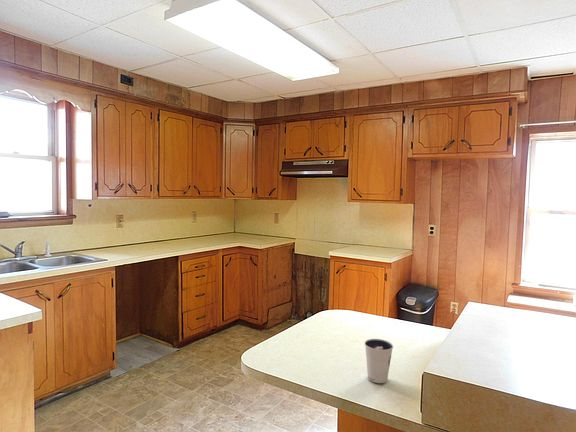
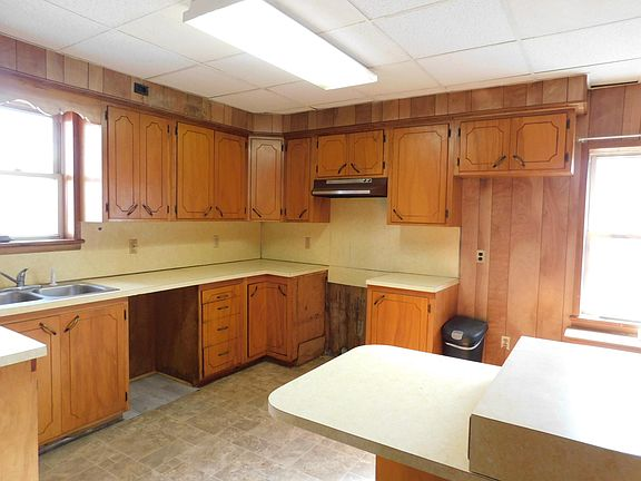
- dixie cup (378, 361)
